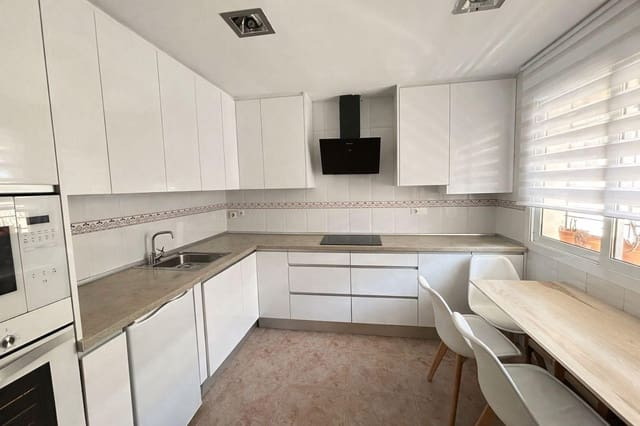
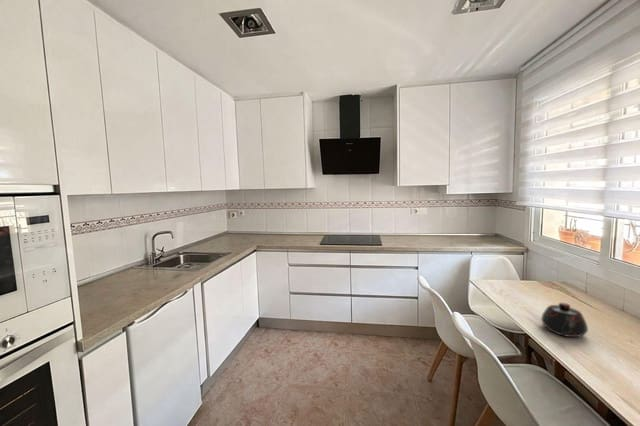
+ teapot (564, 318)
